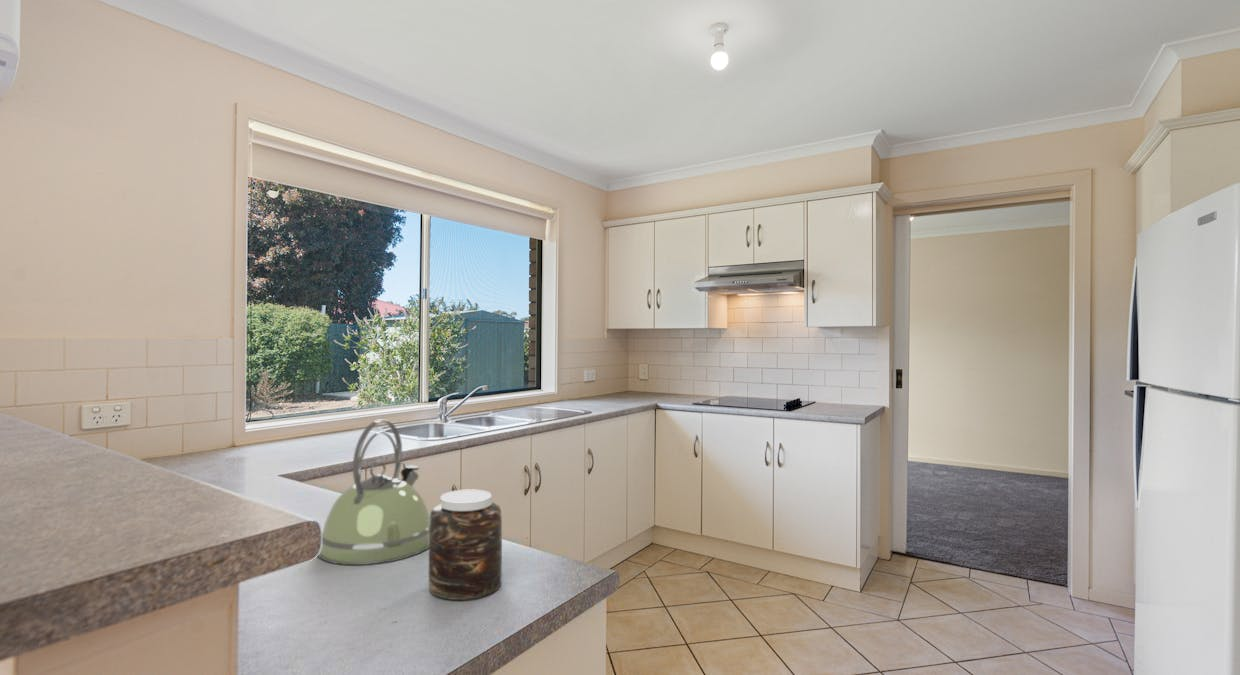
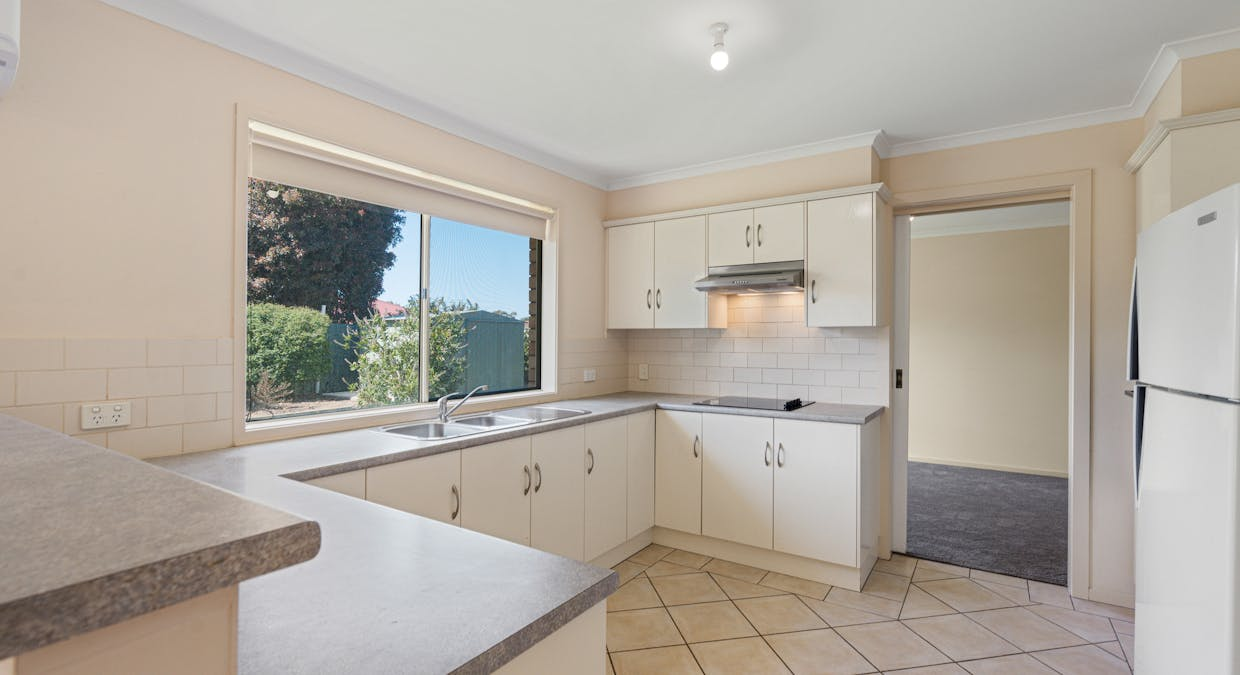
- jar (465, 540)
- kettle (383, 480)
